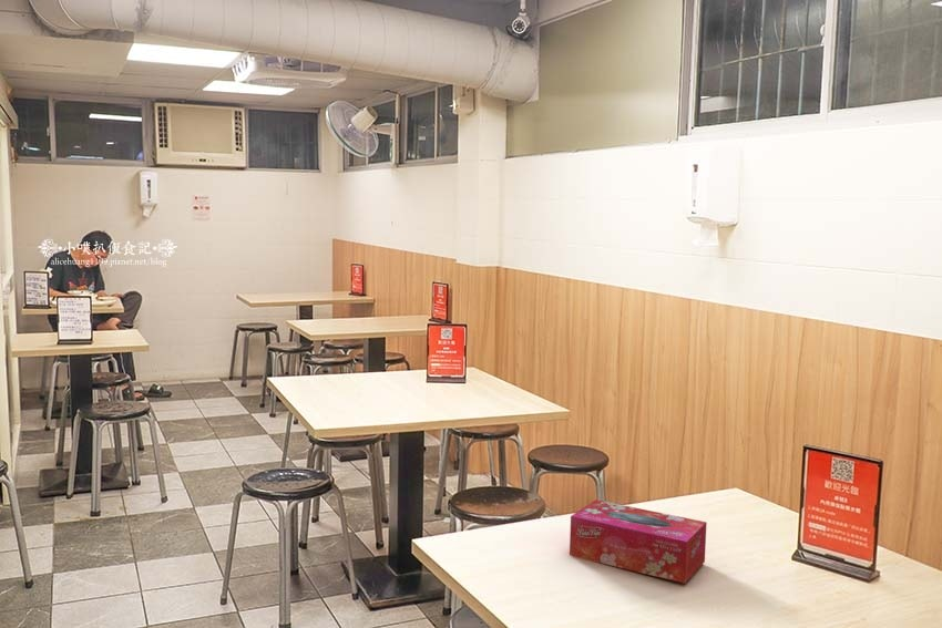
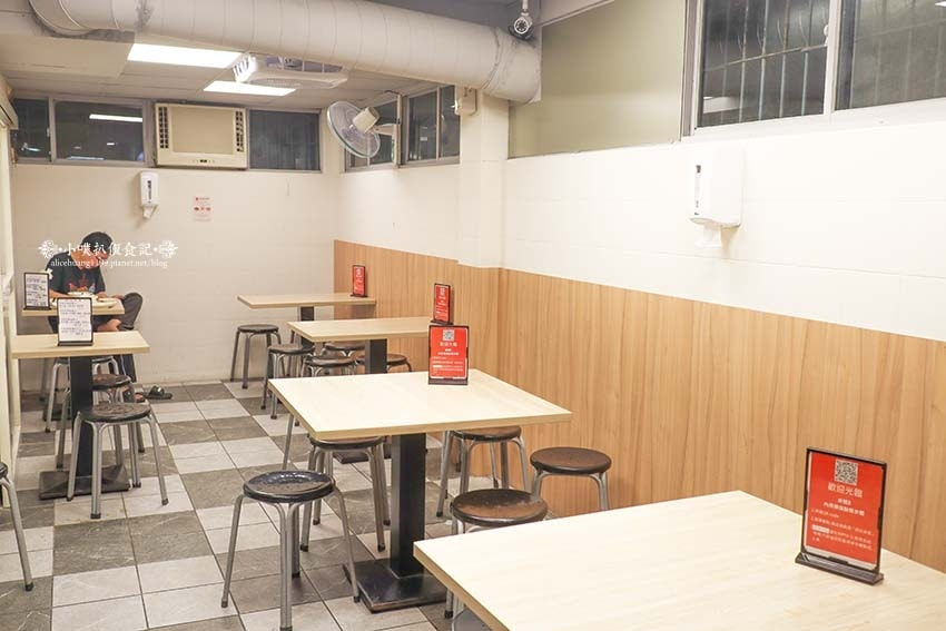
- tissue box (637, 538)
